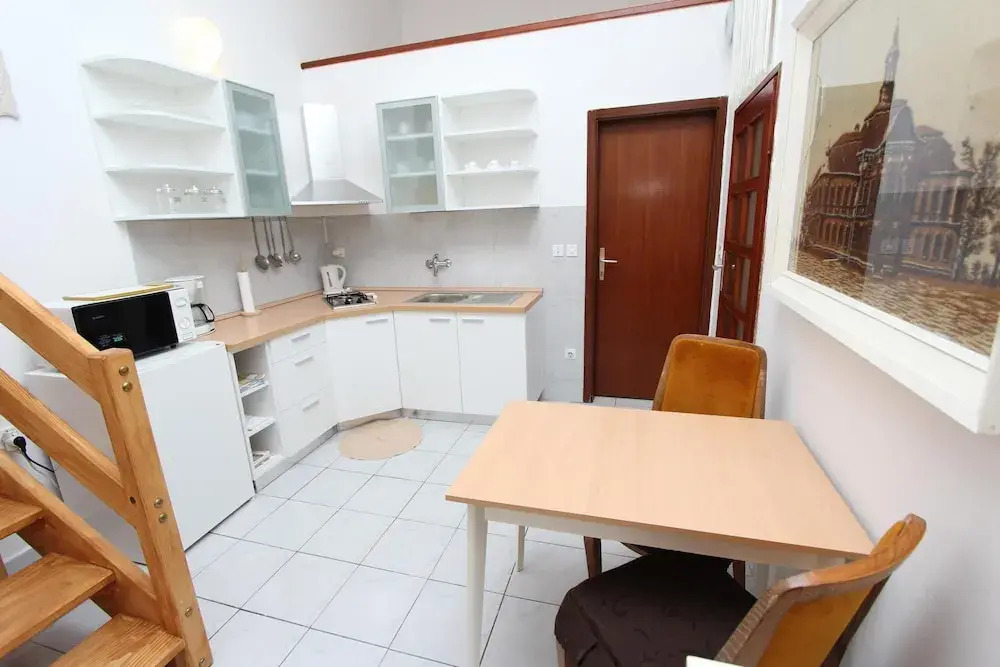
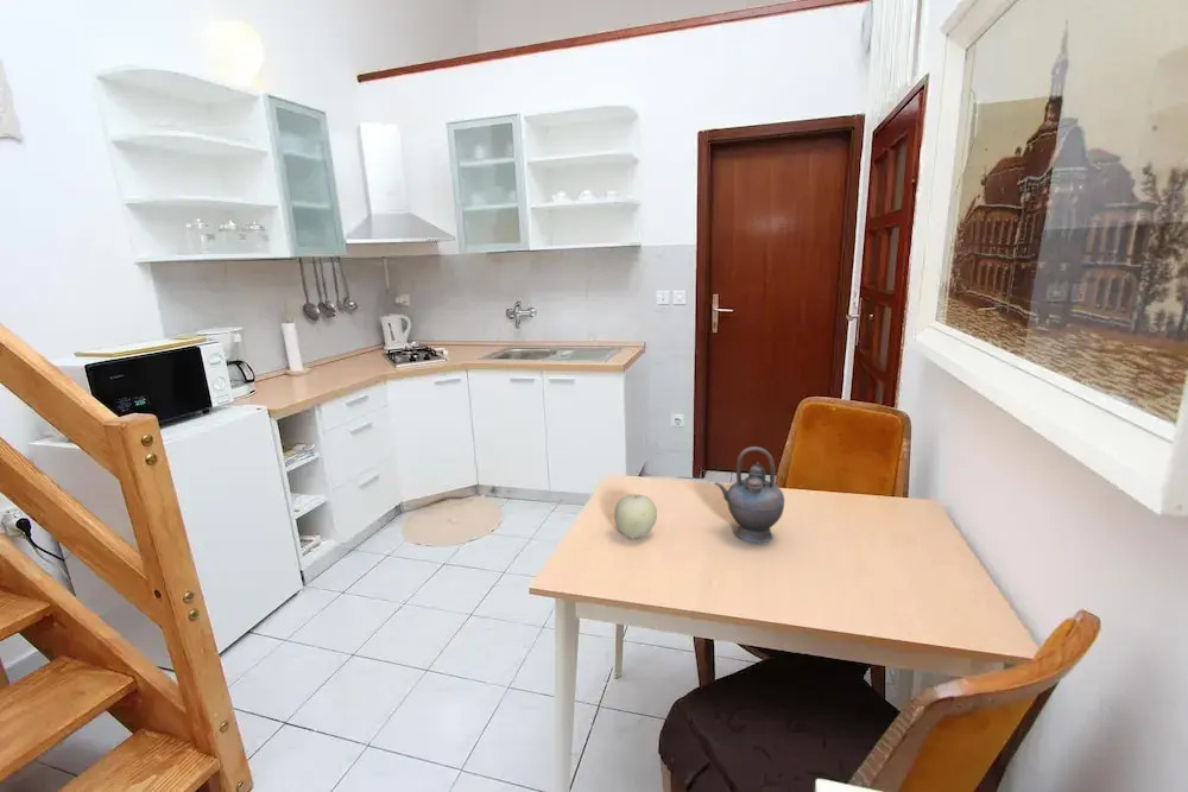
+ teapot (748, 490)
+ fruit (636, 515)
